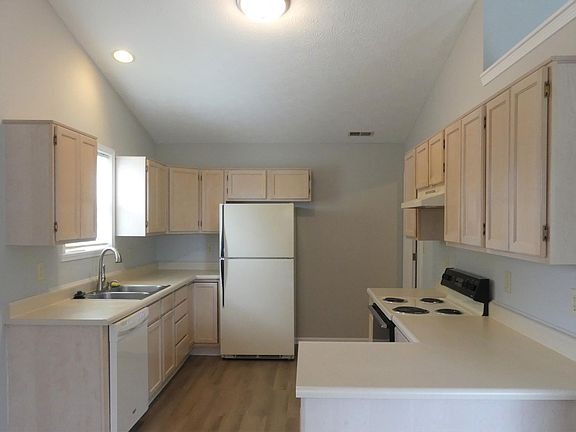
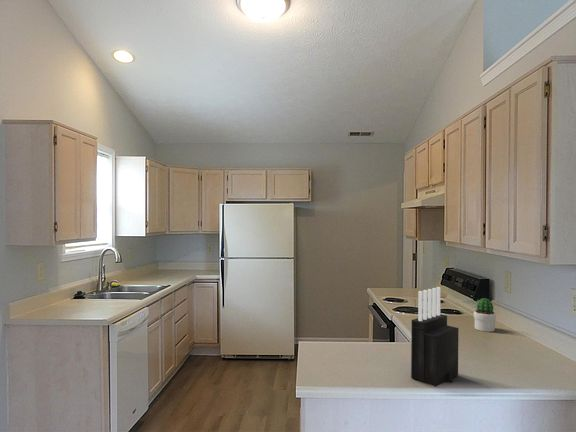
+ potted cactus (484, 313)
+ knife block (437, 334)
